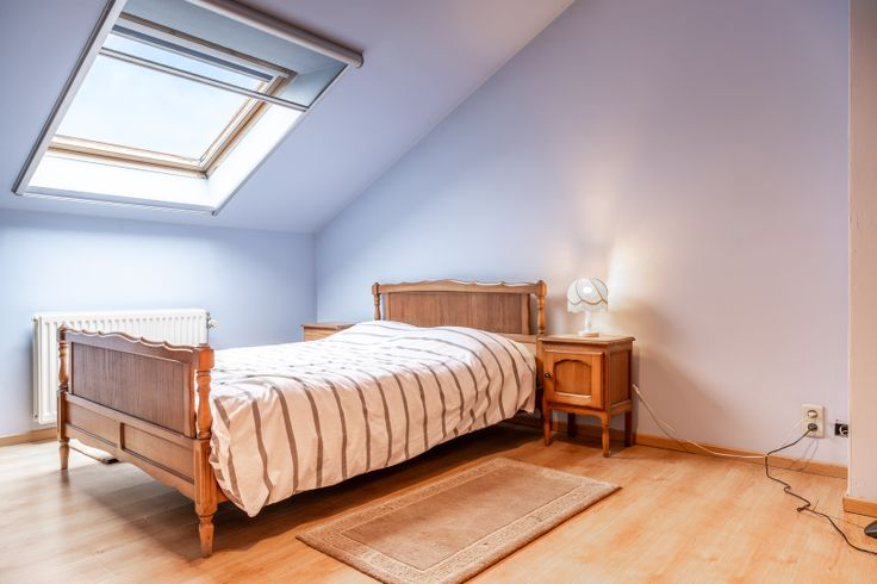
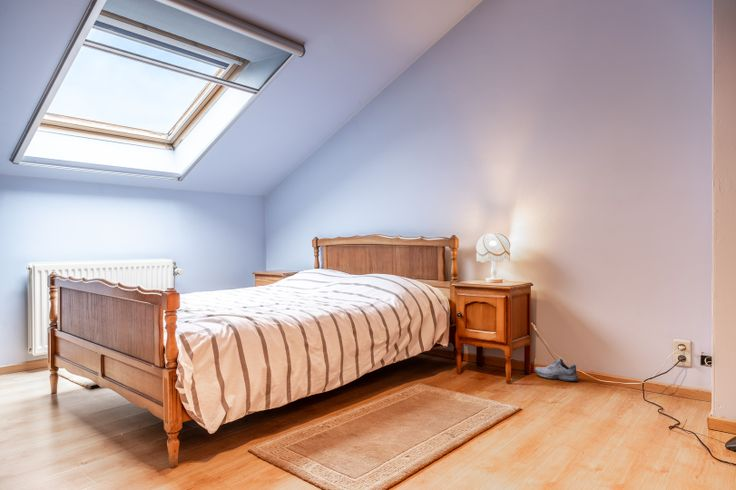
+ shoe (555, 368)
